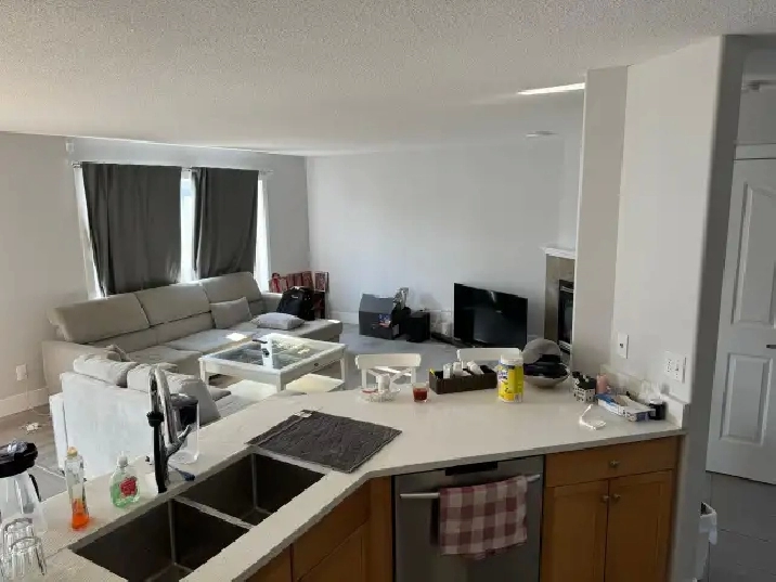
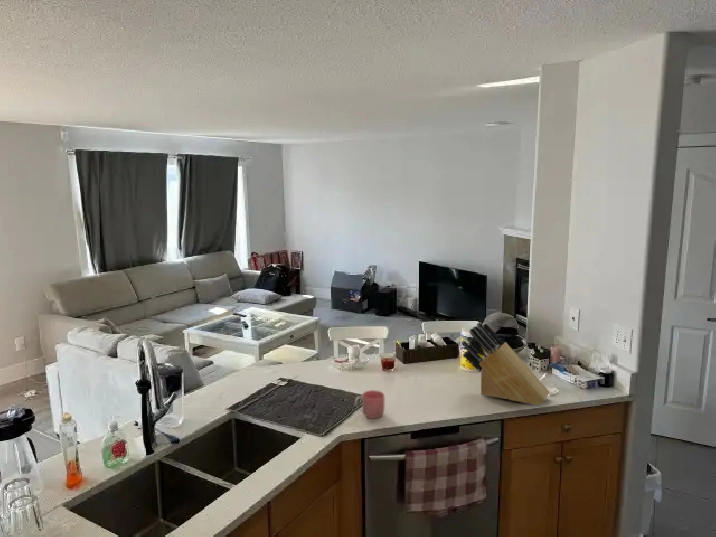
+ mug (369, 405)
+ knife block (504, 360)
